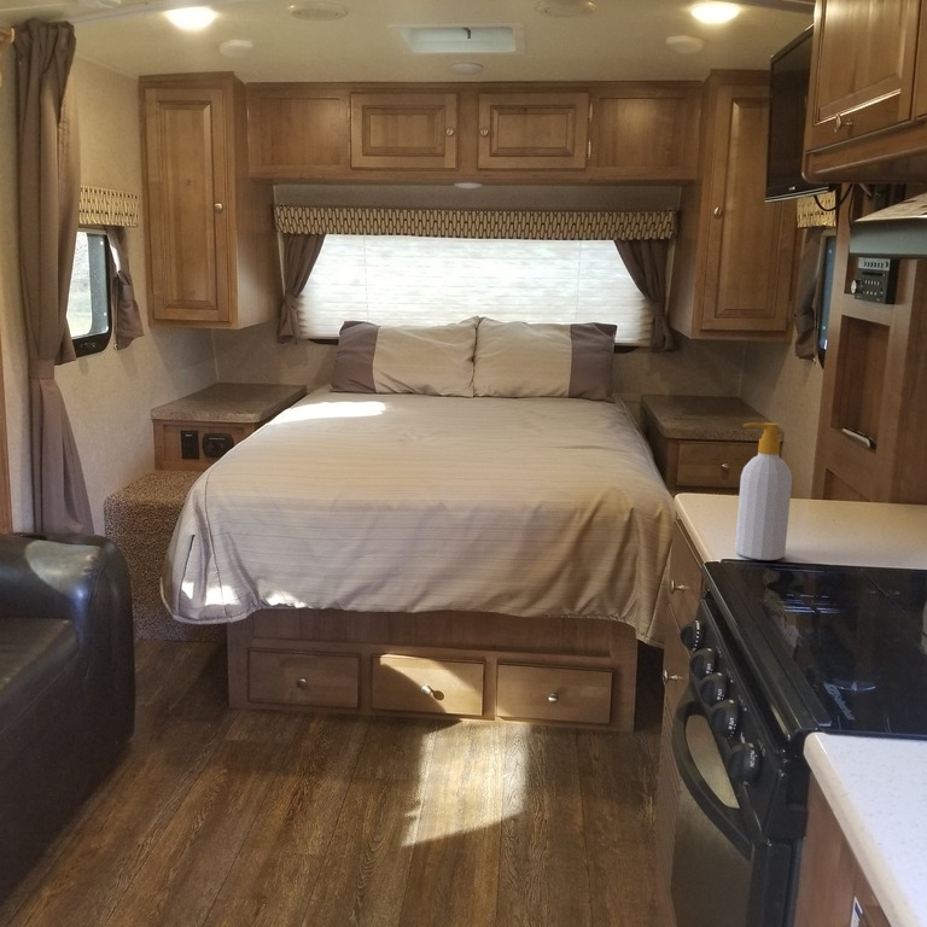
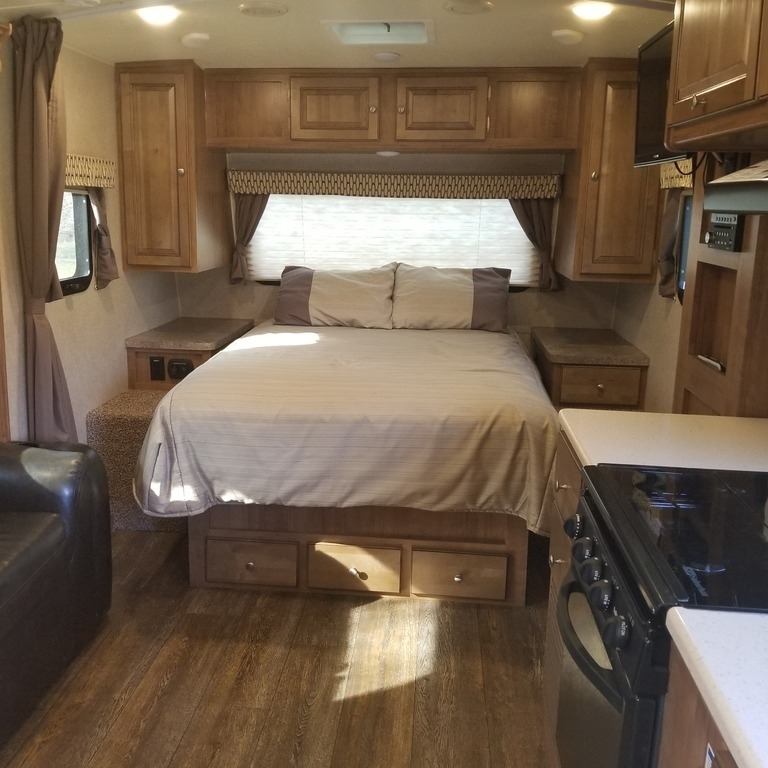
- soap bottle (763, 489)
